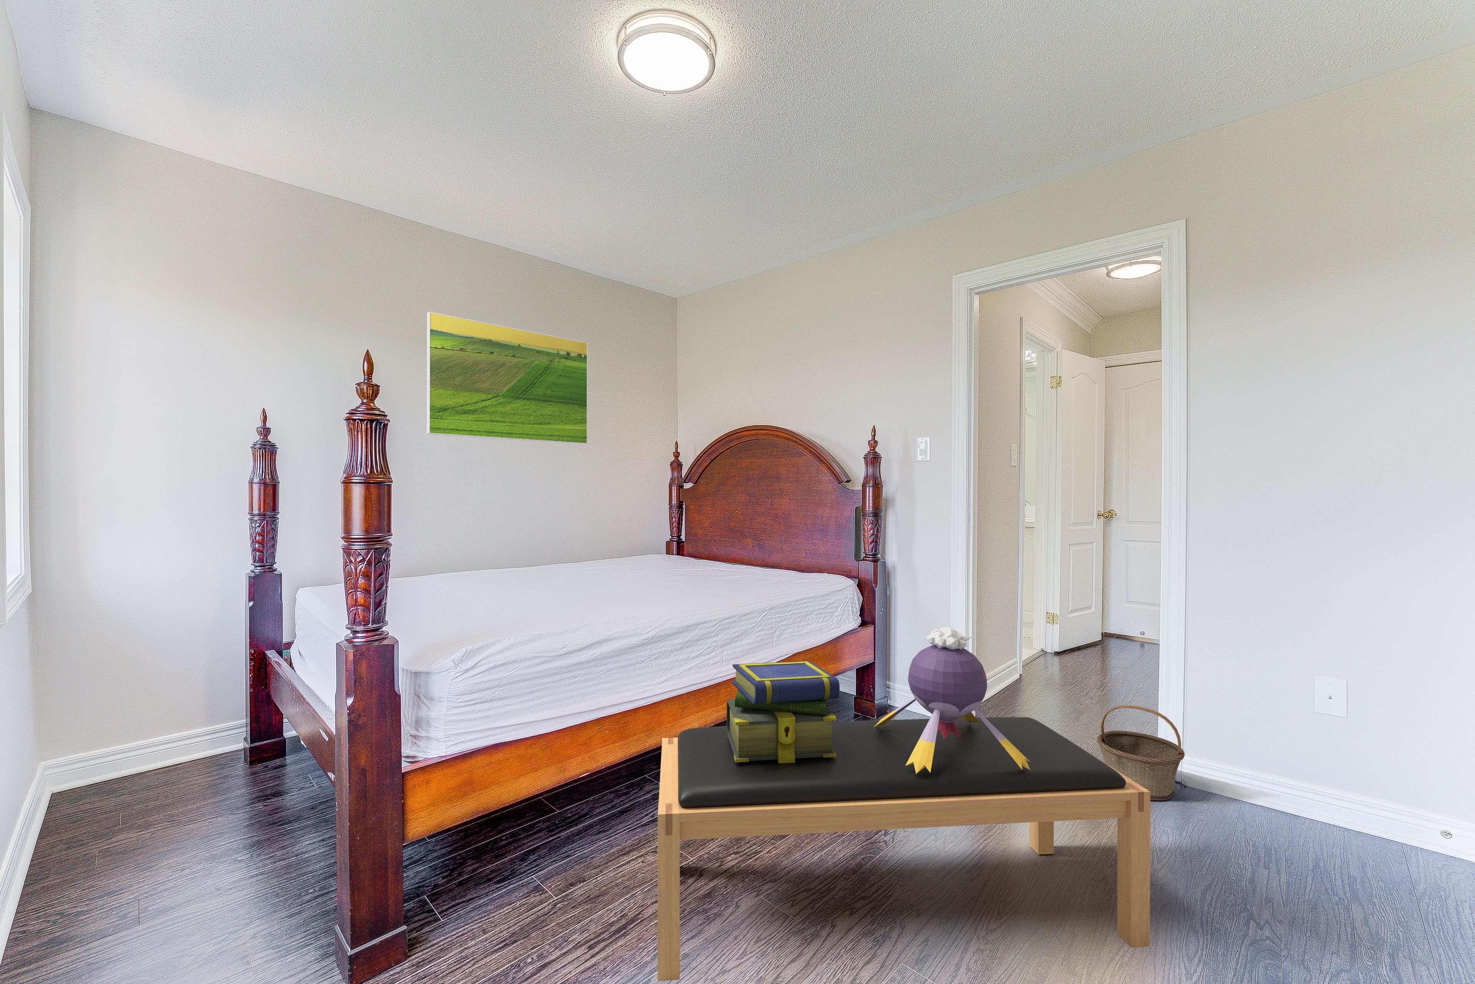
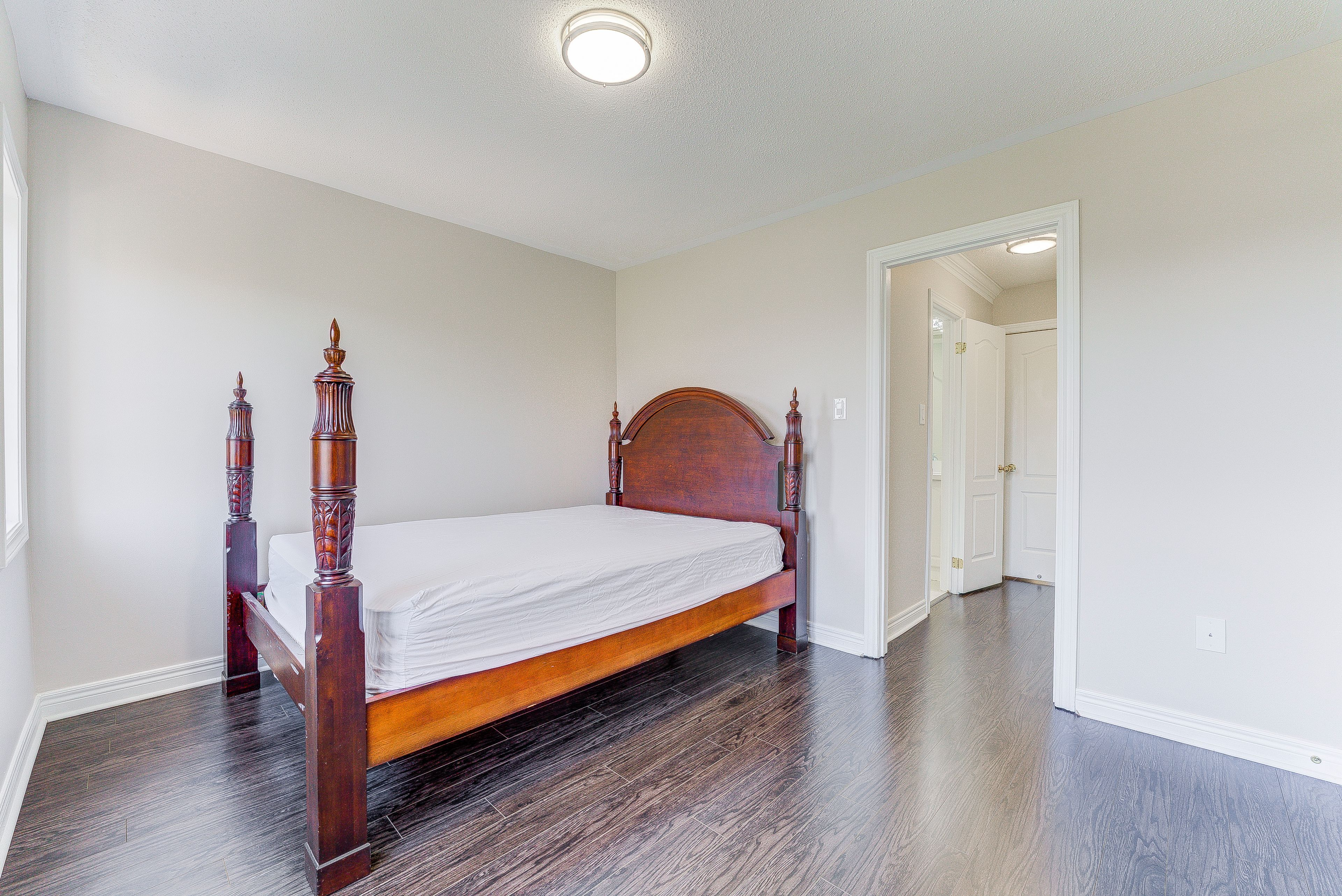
- stack of books (781, 706)
- plush toy (946, 686)
- bench (883, 823)
- basket (1140, 747)
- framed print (514, 384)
